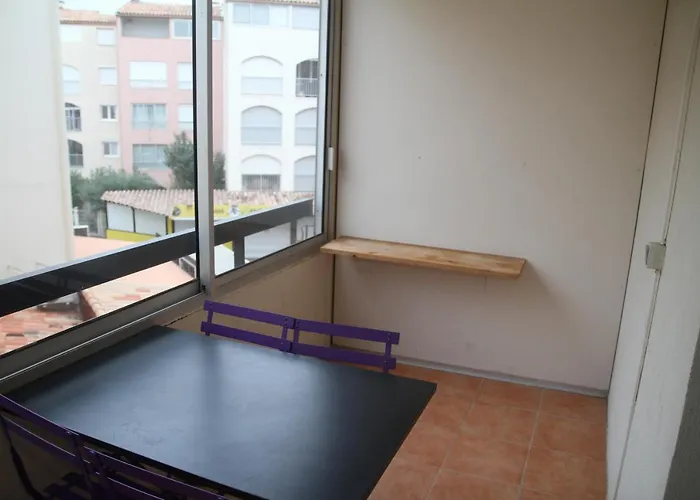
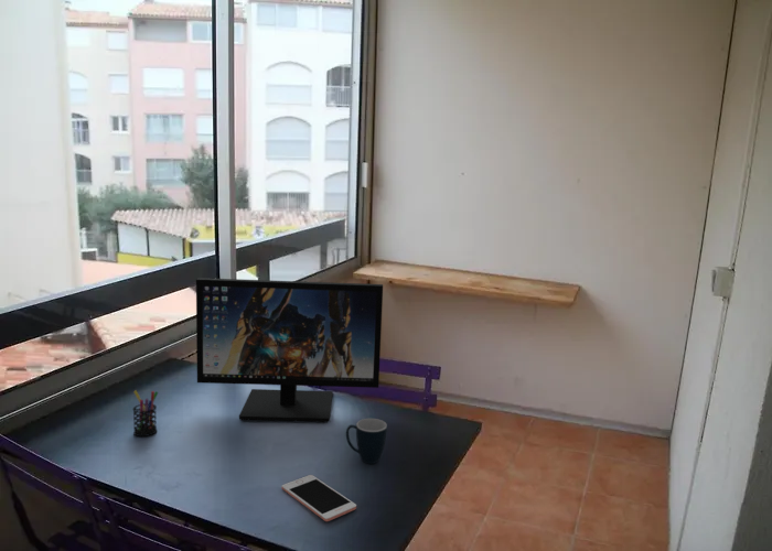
+ pen holder (147, 410)
+ computer monitor (290, 344)
+ cell phone (318, 496)
+ mug (365, 441)
